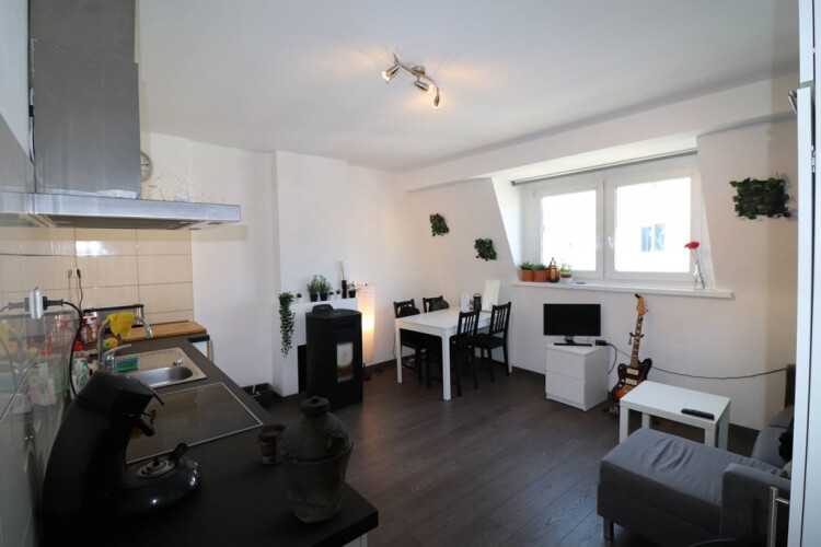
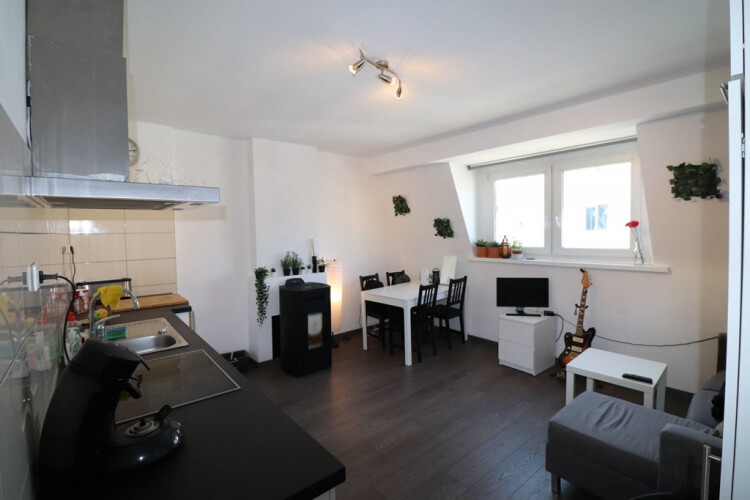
- mug (277, 445)
- kettle (316, 452)
